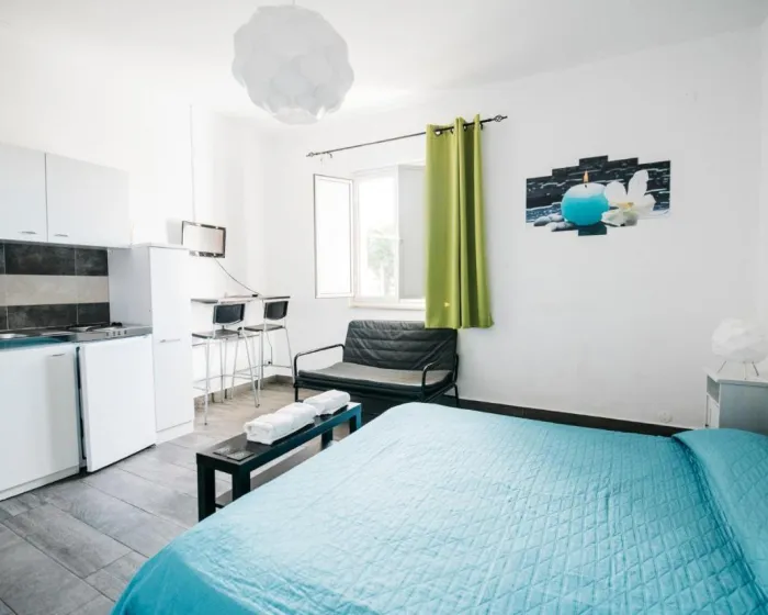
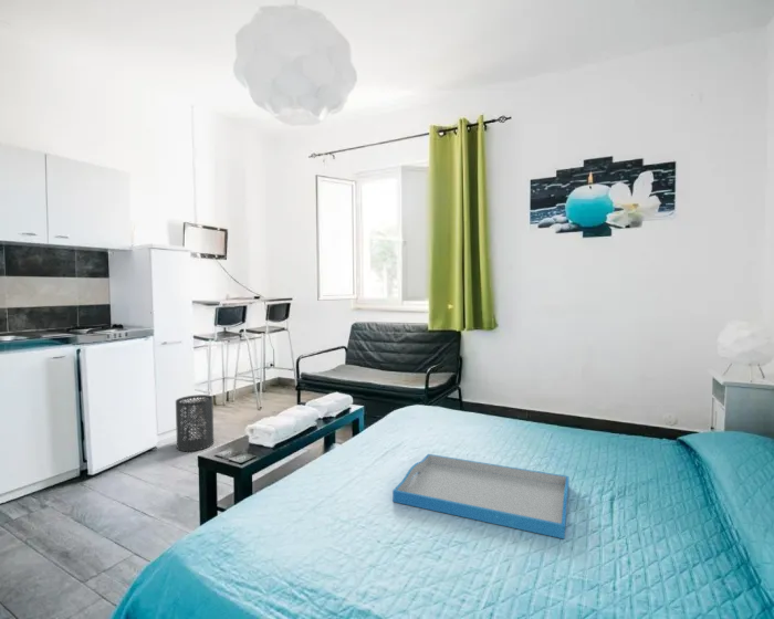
+ tray (483, 486)
+ trash can (195, 421)
